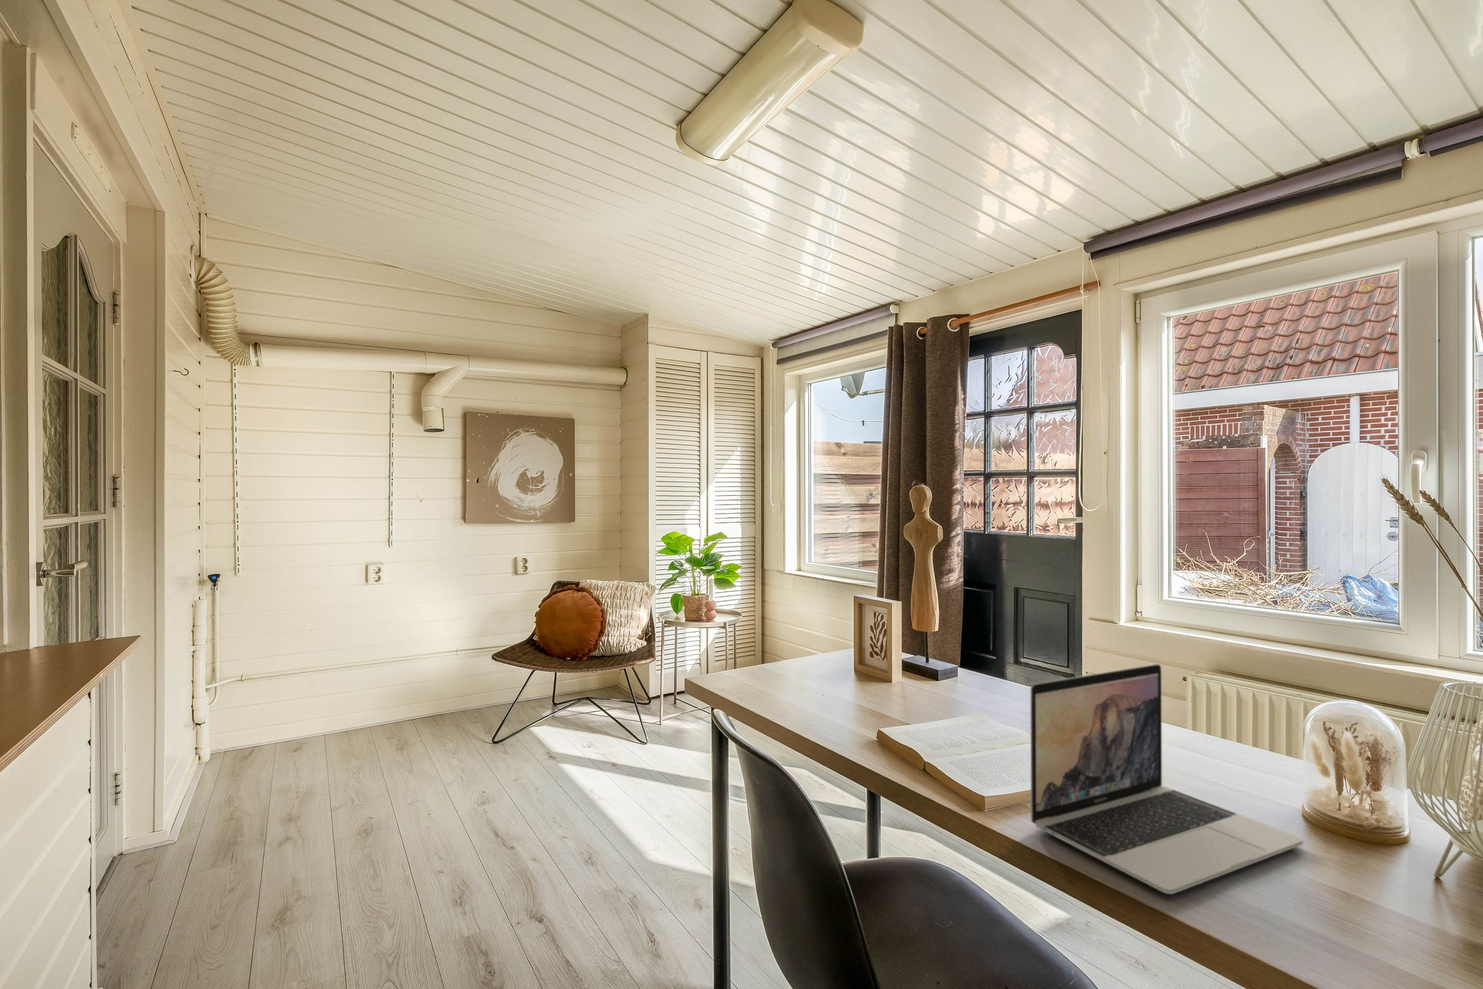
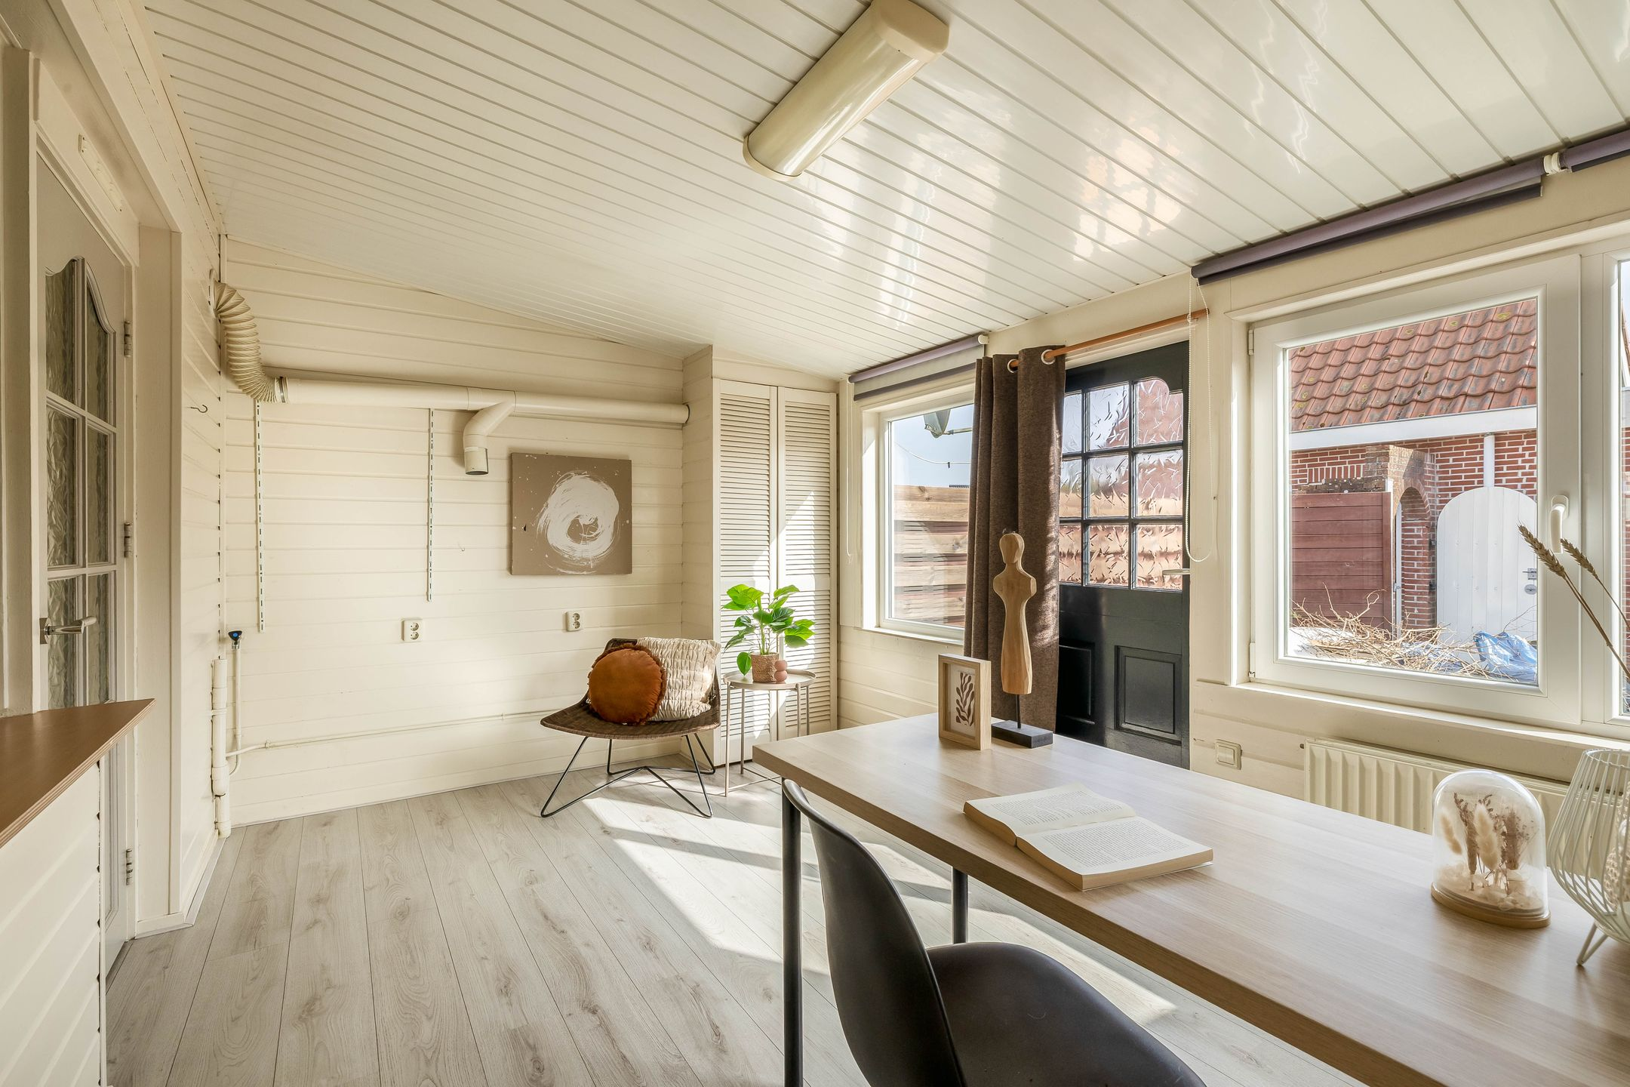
- laptop (1161, 763)
